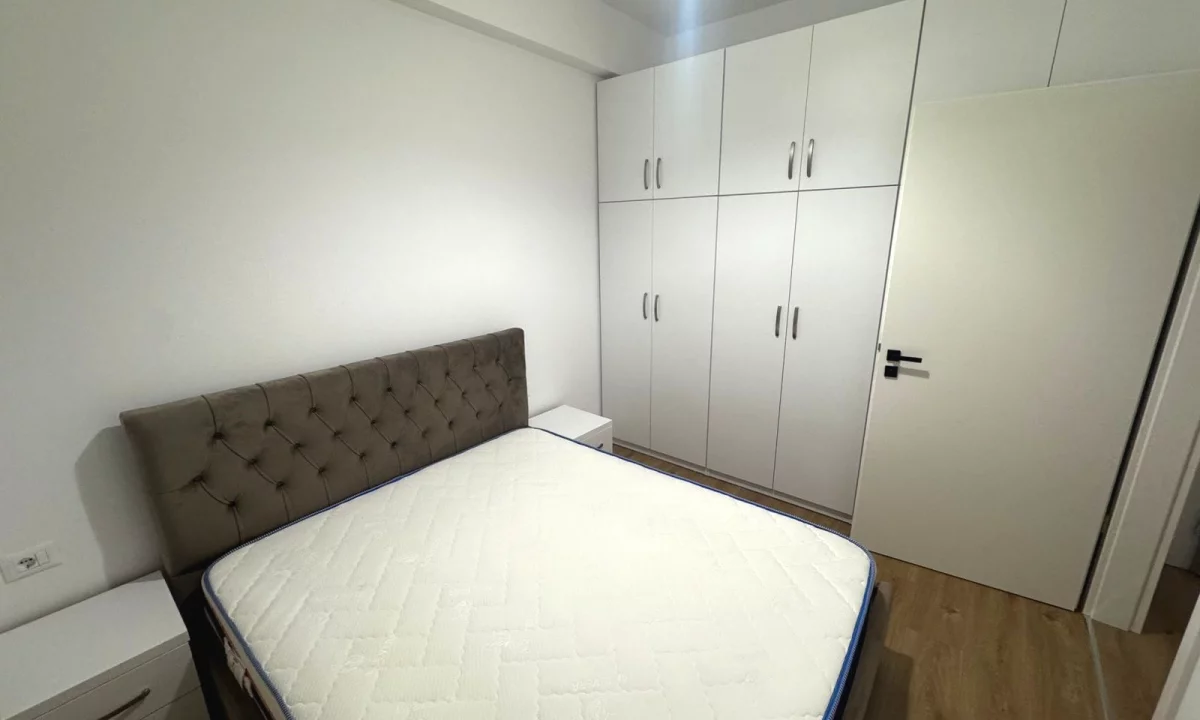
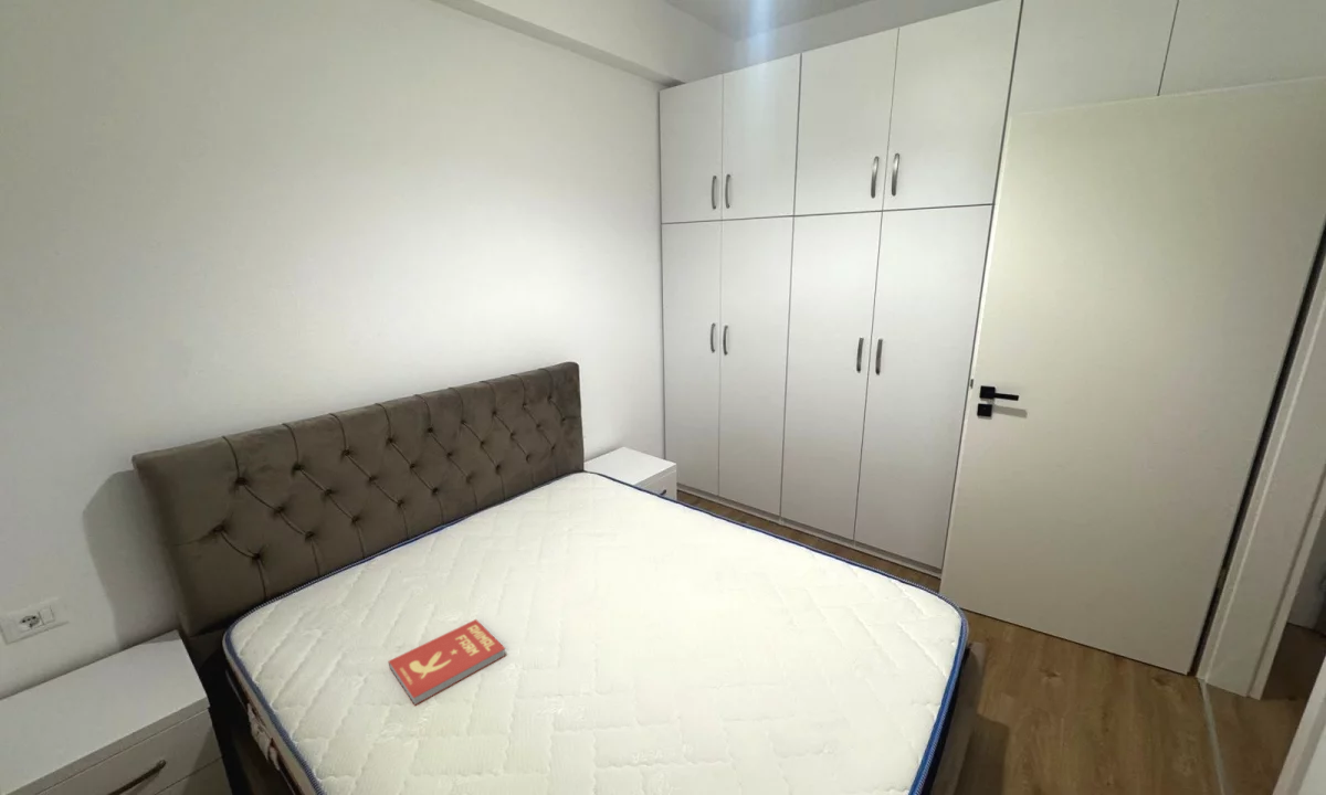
+ book (448, 657)
